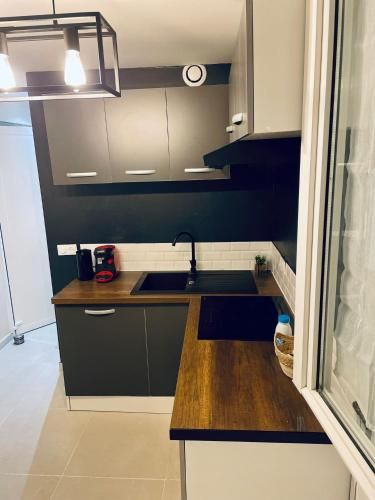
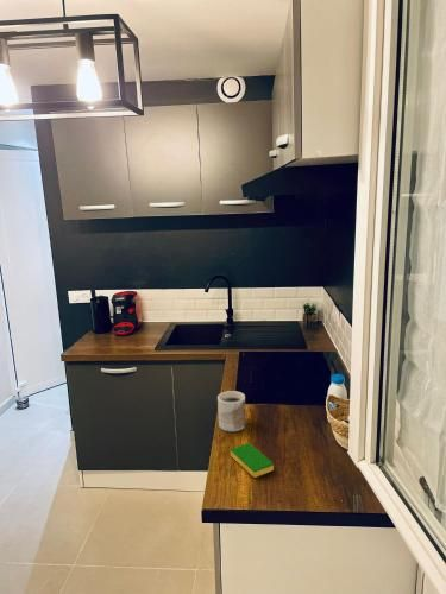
+ dish sponge (251, 459)
+ mug (233, 409)
